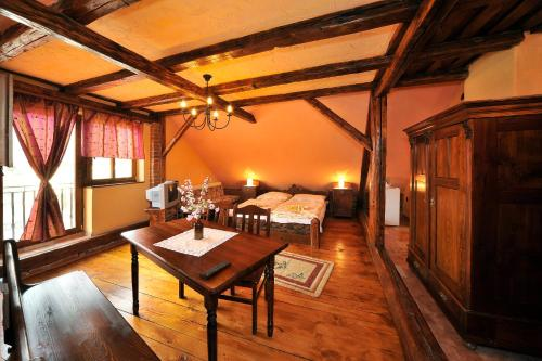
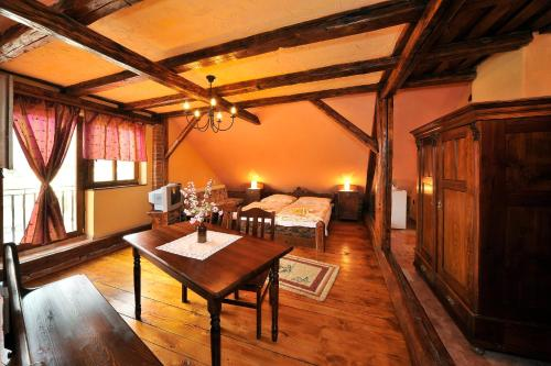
- remote control (216, 269)
